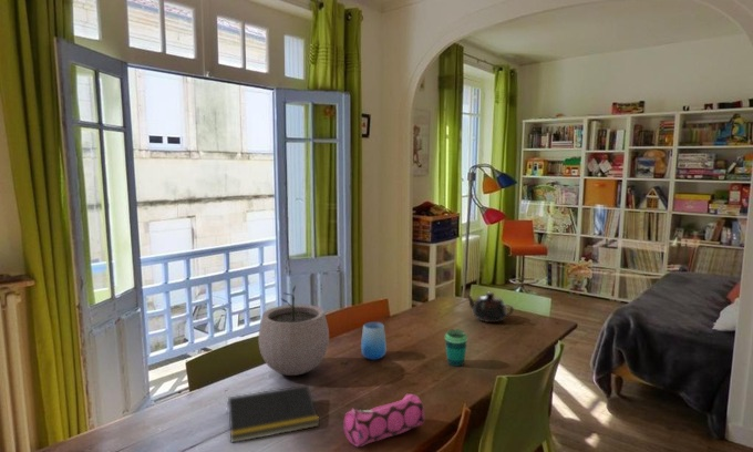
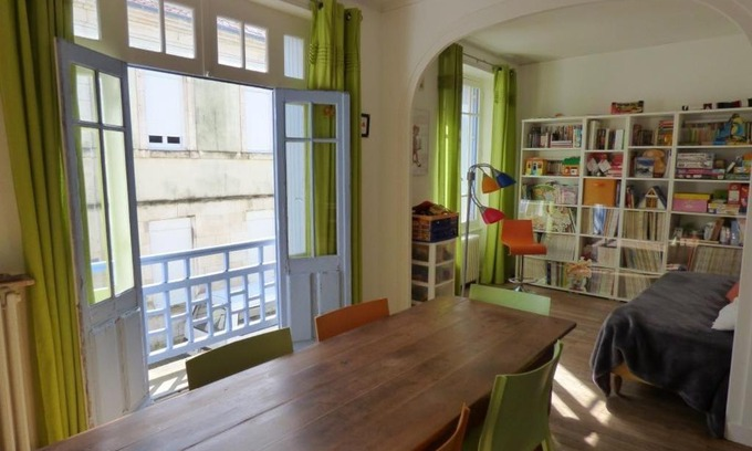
- plant pot (293, 329)
- notepad (272, 411)
- cup (373, 340)
- cup (455, 348)
- teapot (487, 305)
- pencil case (385, 417)
